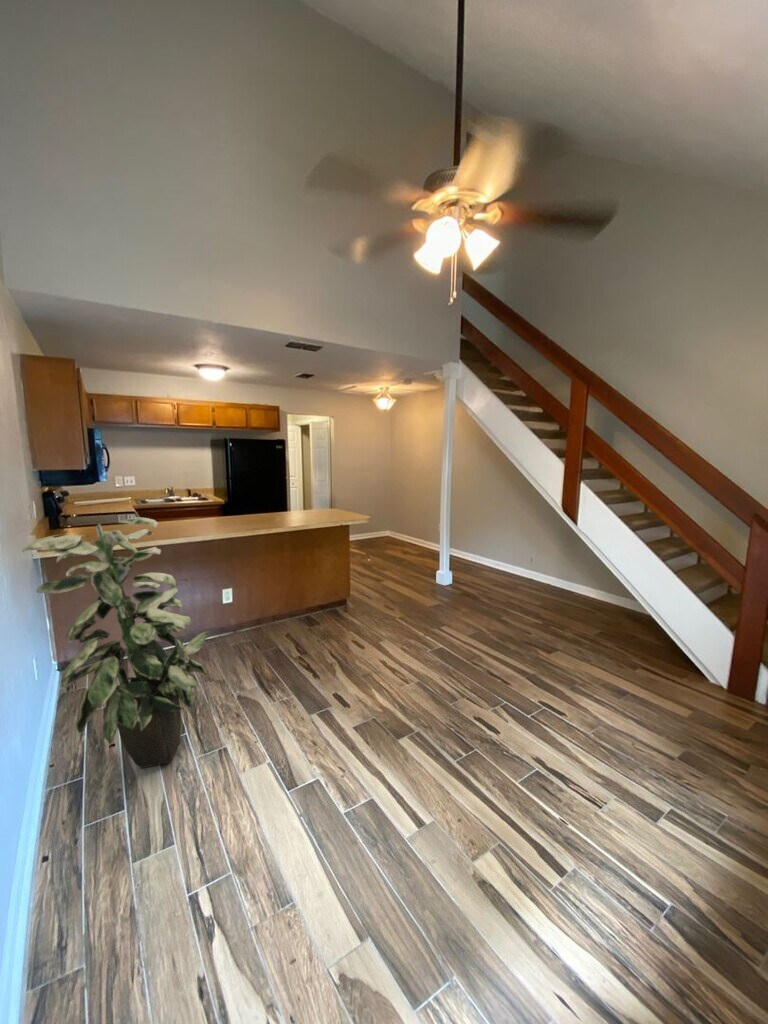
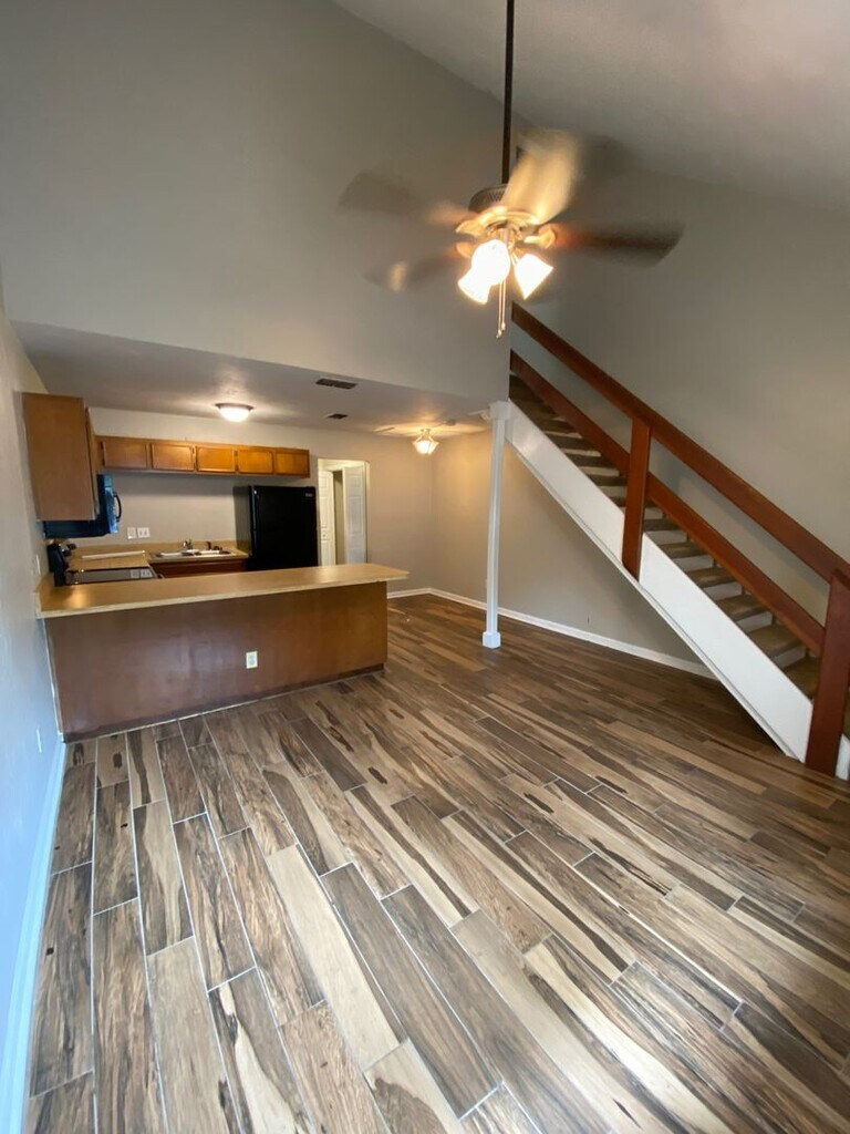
- indoor plant (133, 646)
